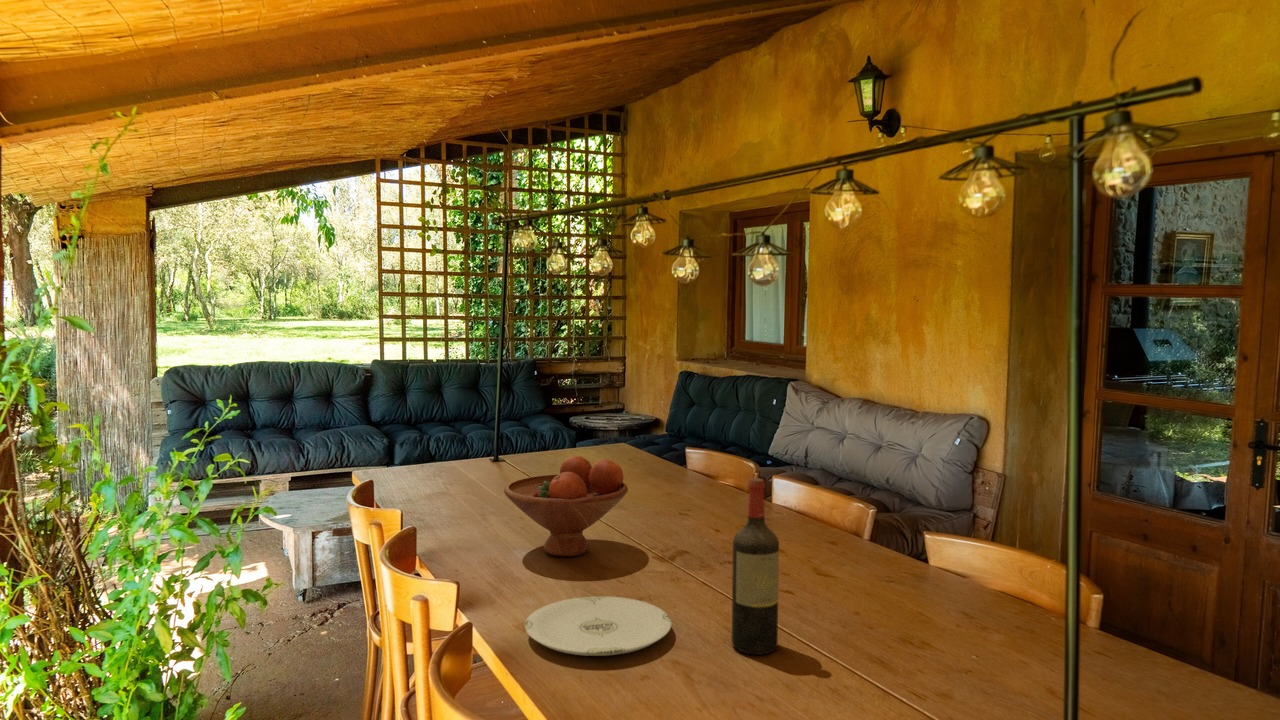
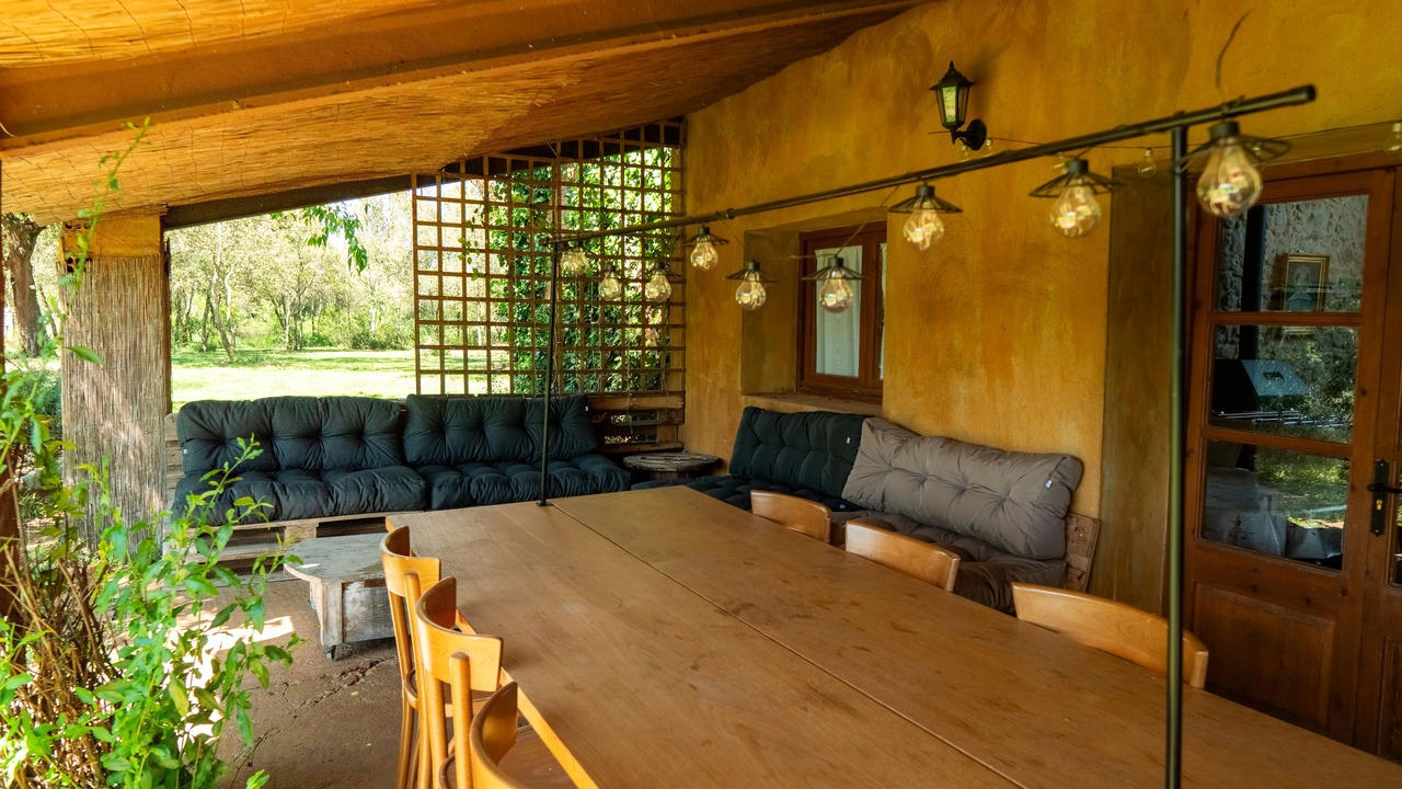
- wine bottle (755, 563)
- fruit bowl (566, 506)
- plate (598, 627)
